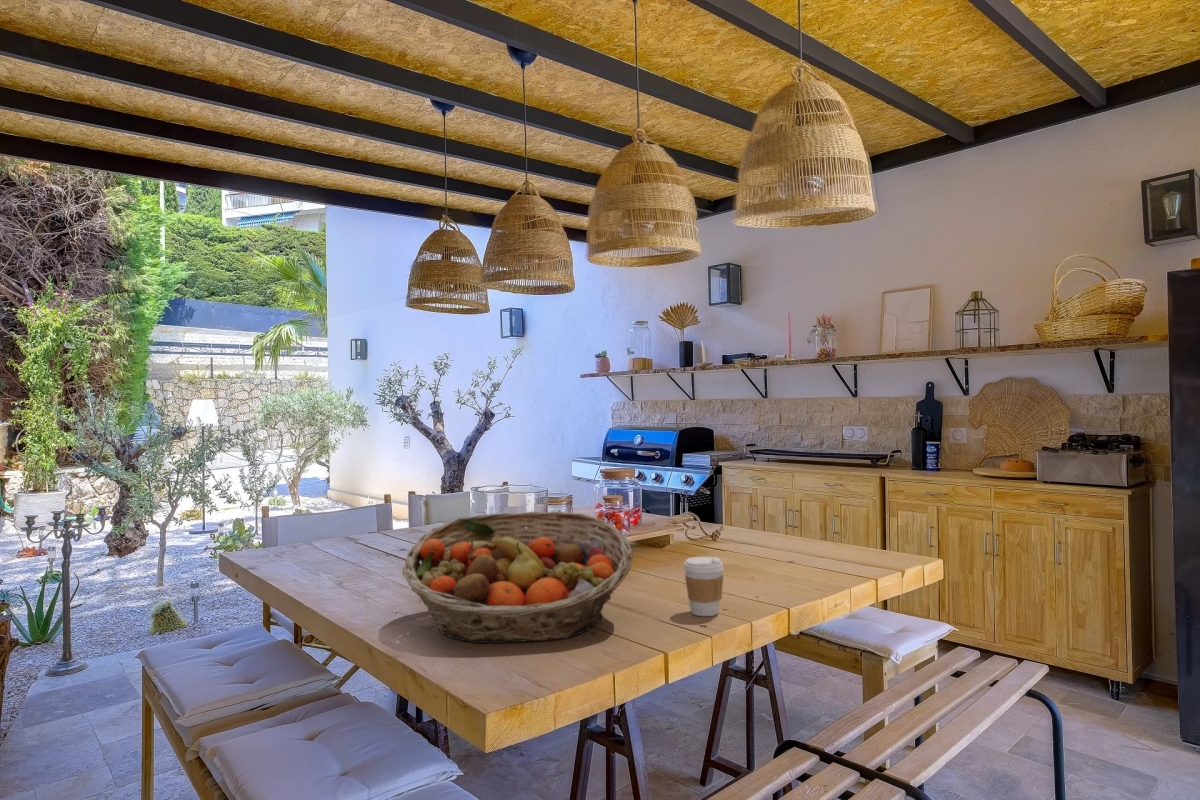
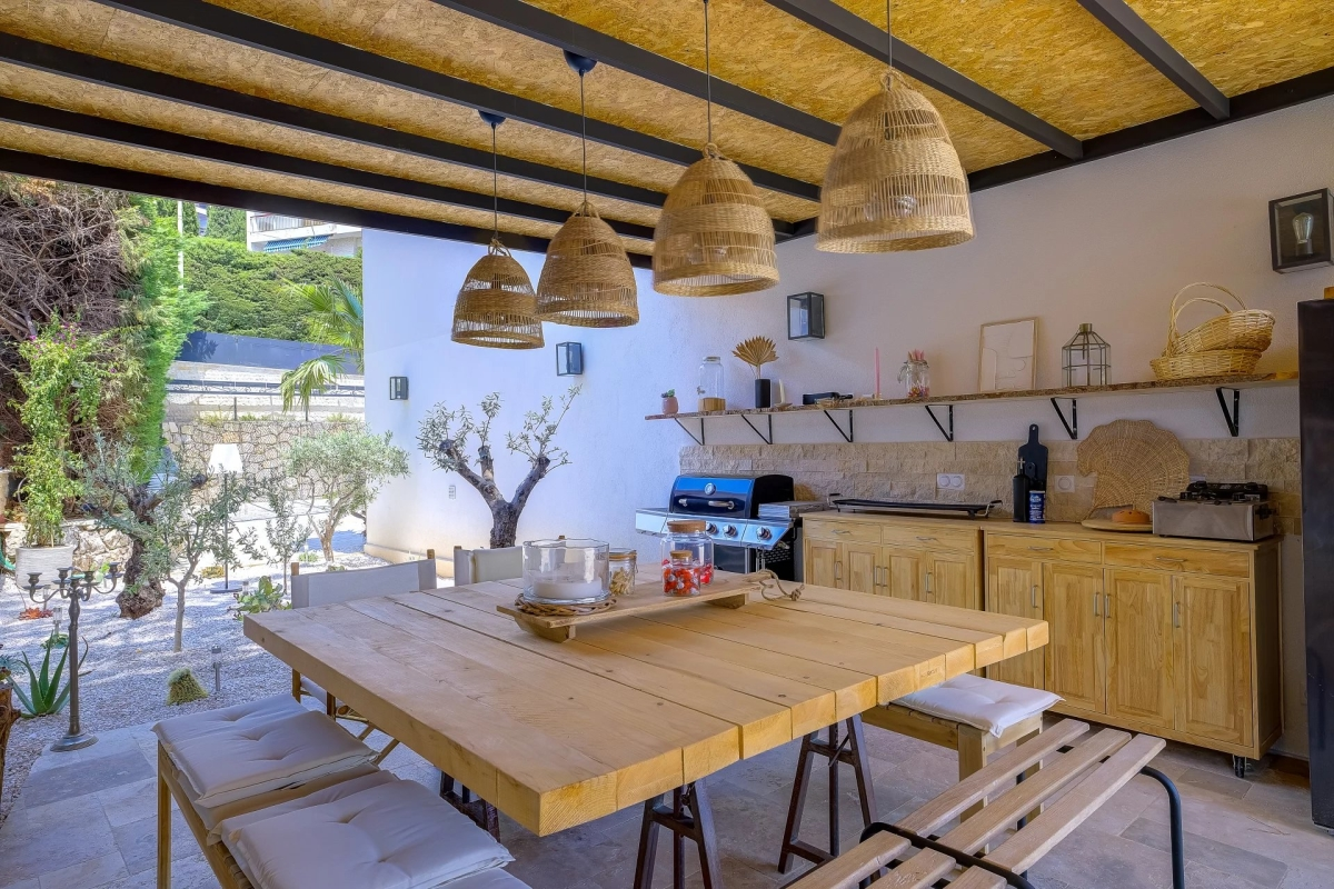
- fruit basket (519, 571)
- coffee cup (703, 585)
